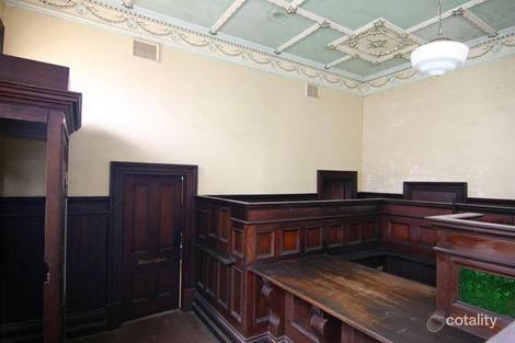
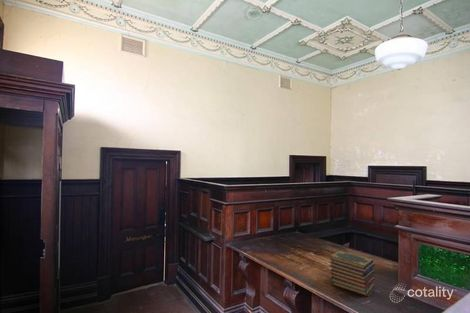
+ book stack (351, 271)
